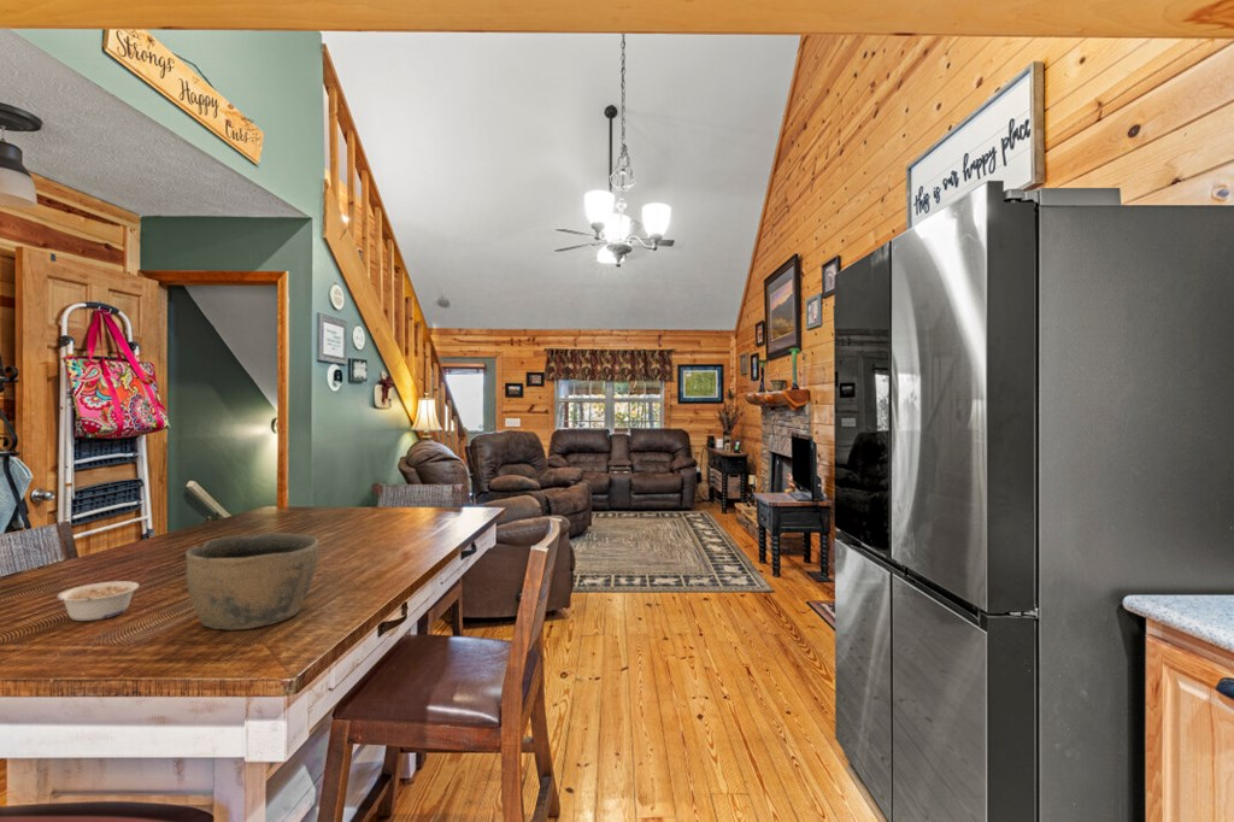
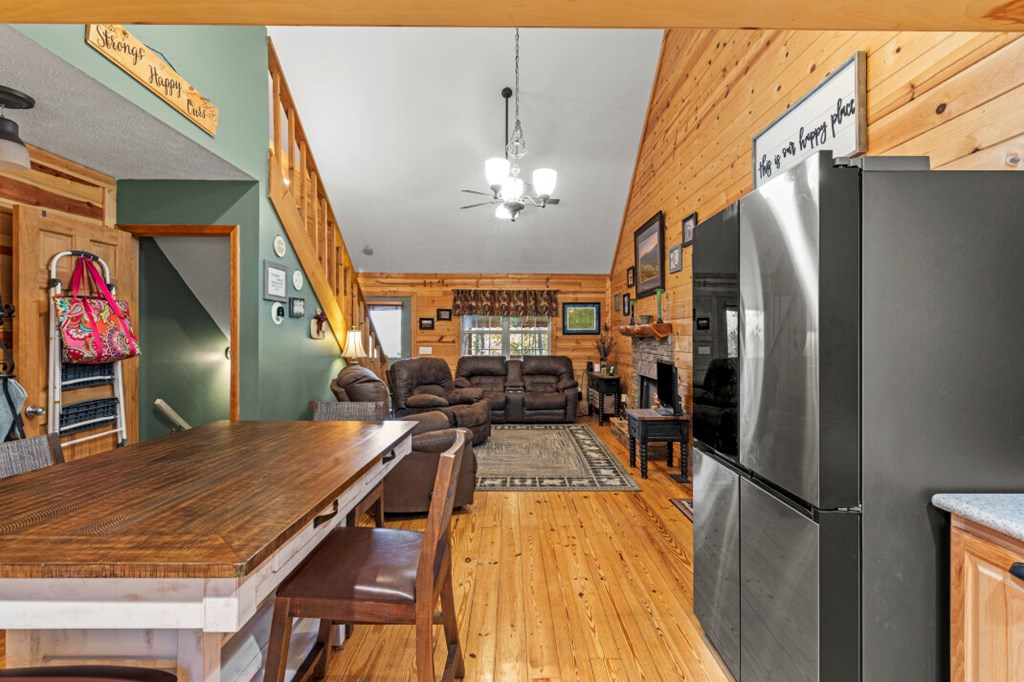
- legume (100, 599)
- bowl (254, 579)
